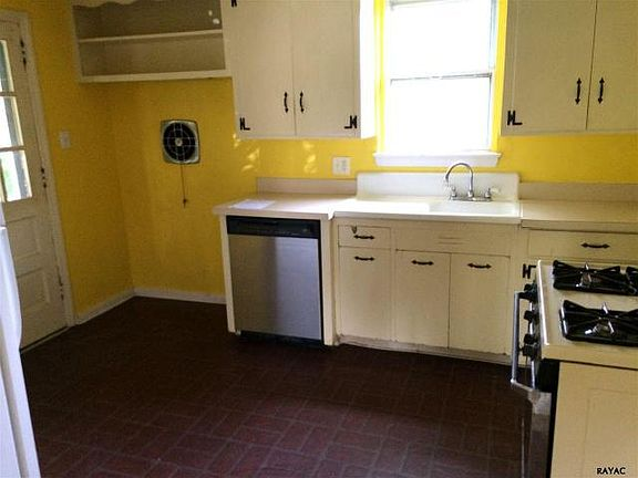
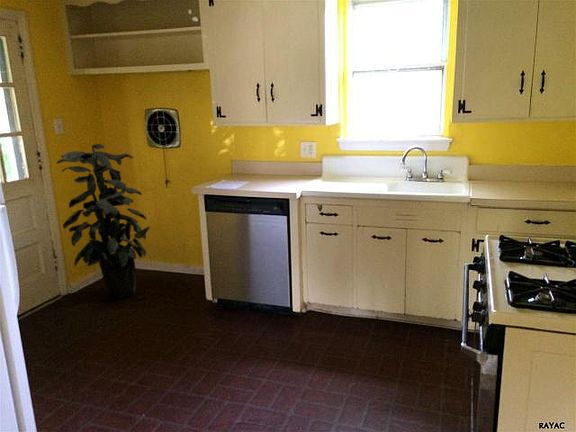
+ indoor plant (106, 222)
